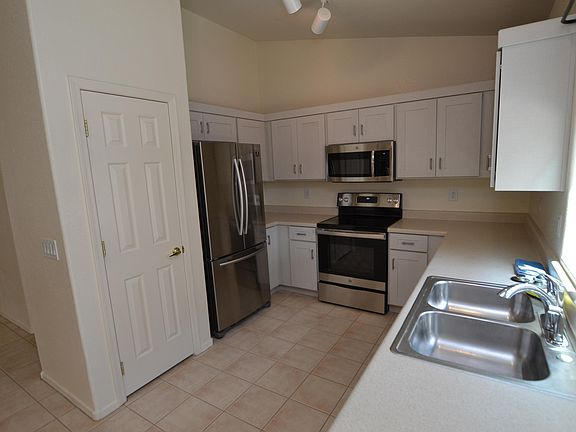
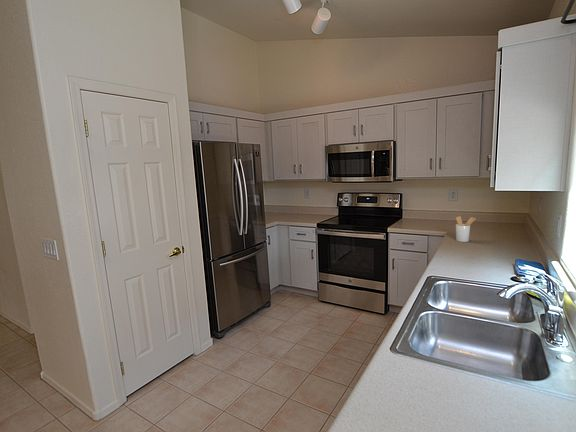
+ utensil holder (465, 228)
